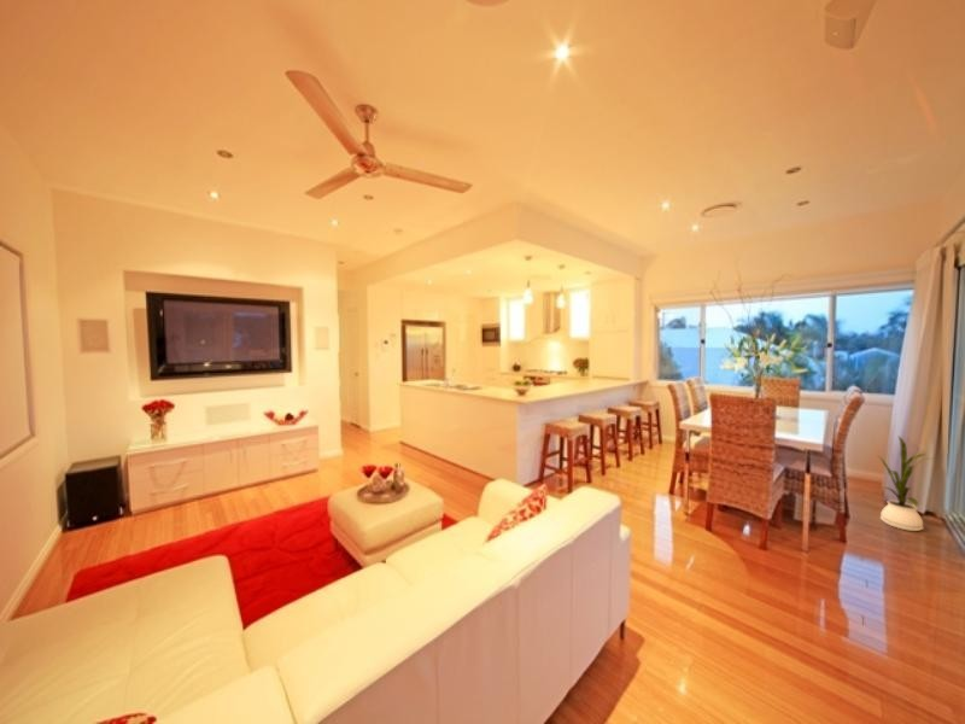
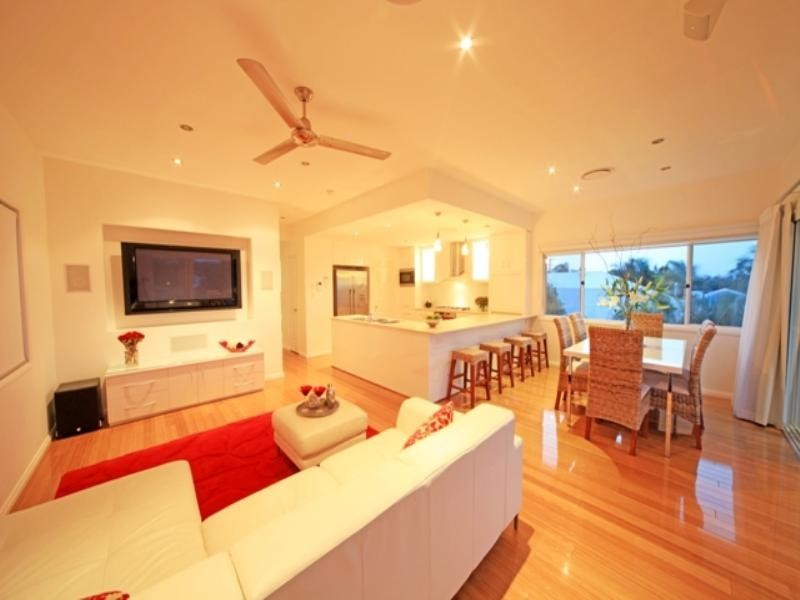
- house plant (903, 483)
